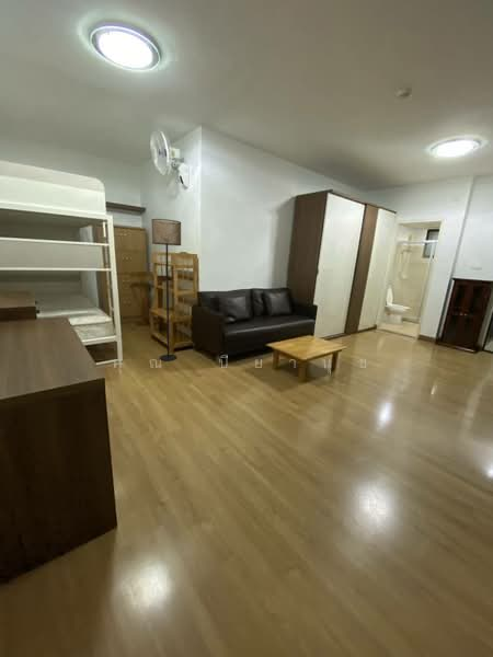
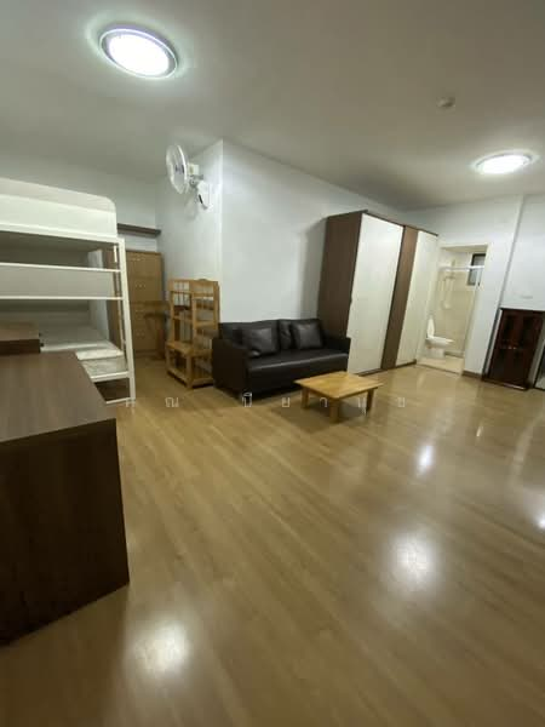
- floor lamp (167, 293)
